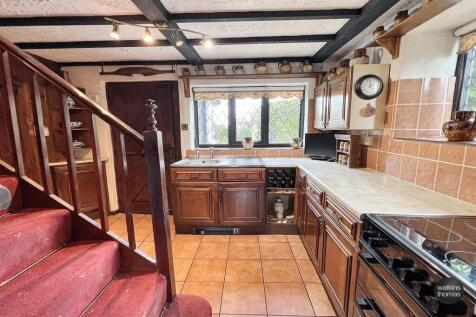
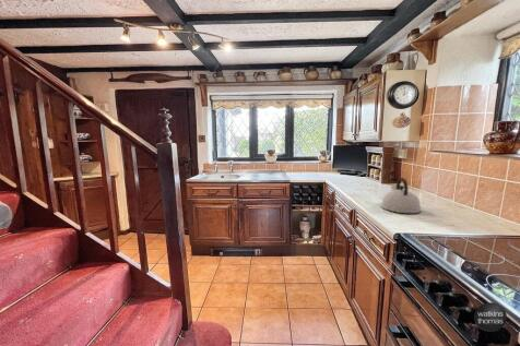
+ kettle (400, 192)
